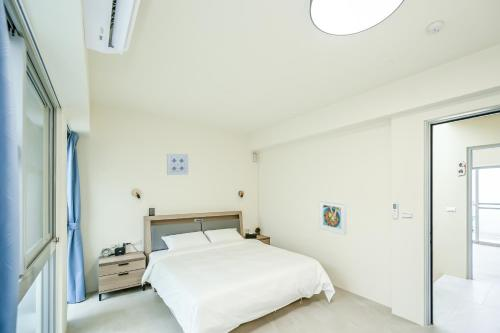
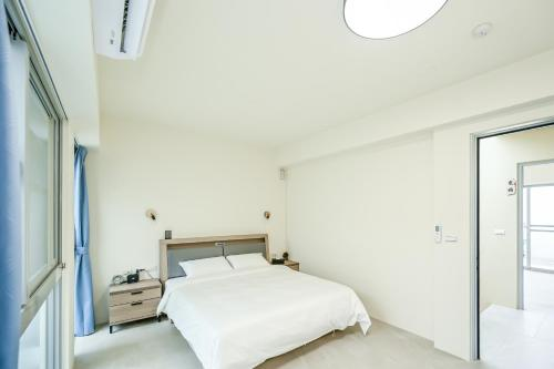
- wall art (177, 164)
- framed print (332, 216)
